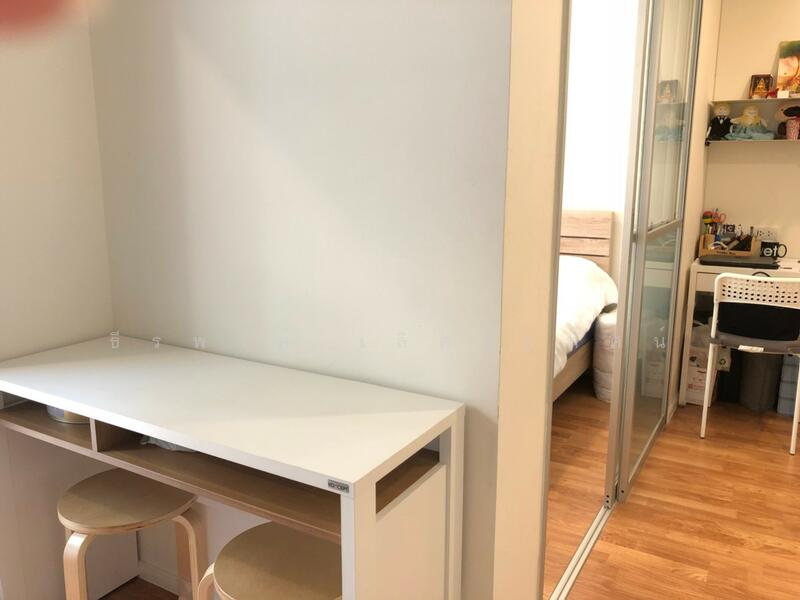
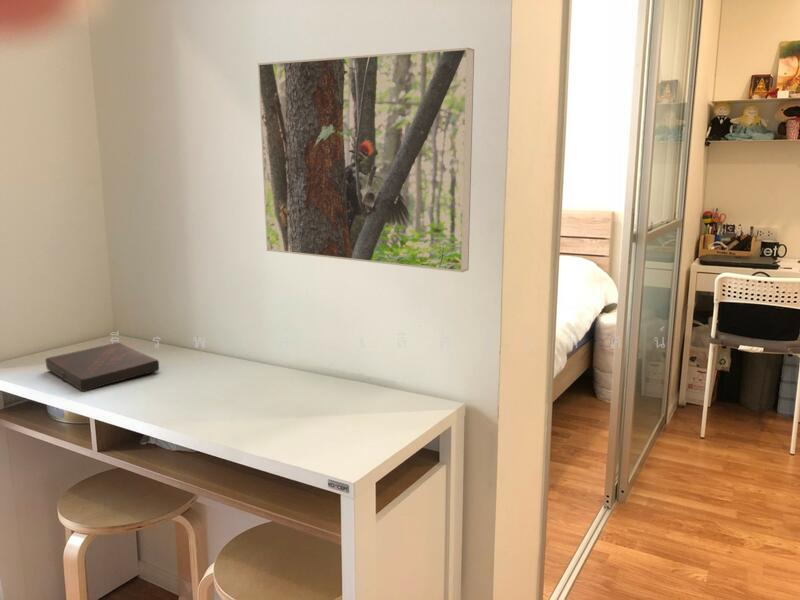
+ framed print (358, 161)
+ book (102, 364)
